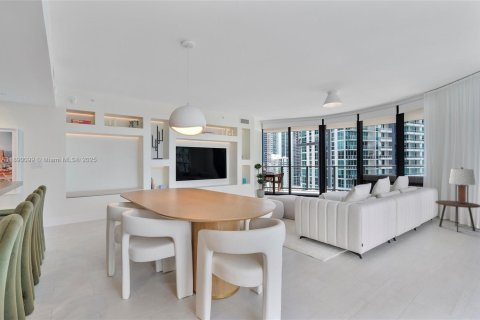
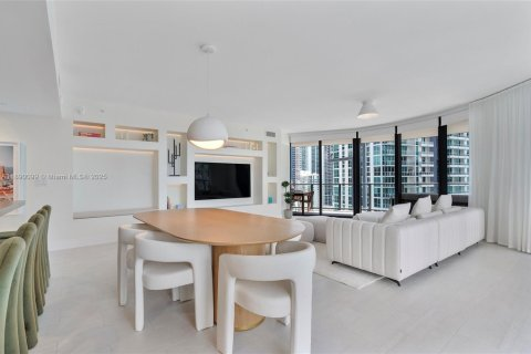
- side table (456, 215)
- lamp (461, 185)
